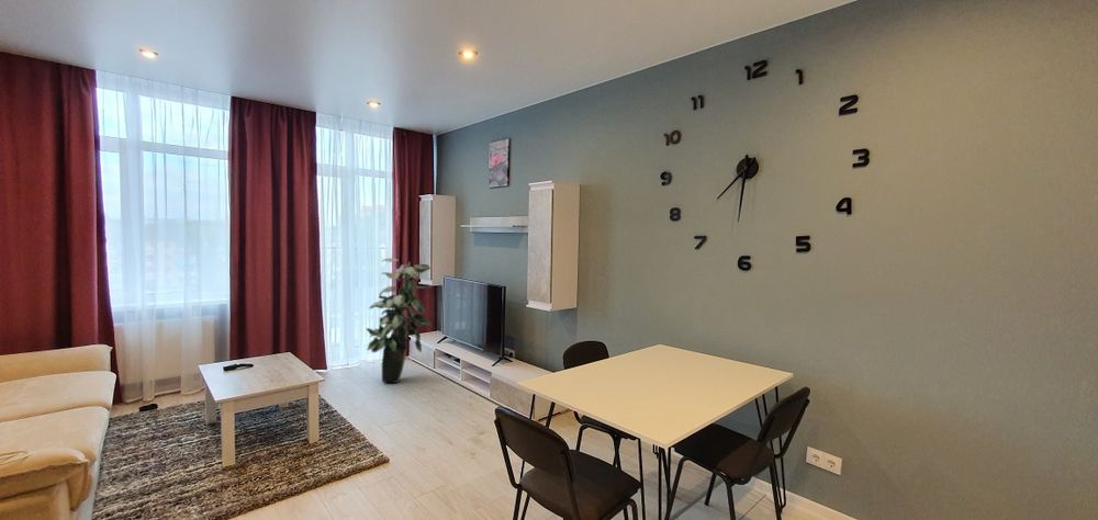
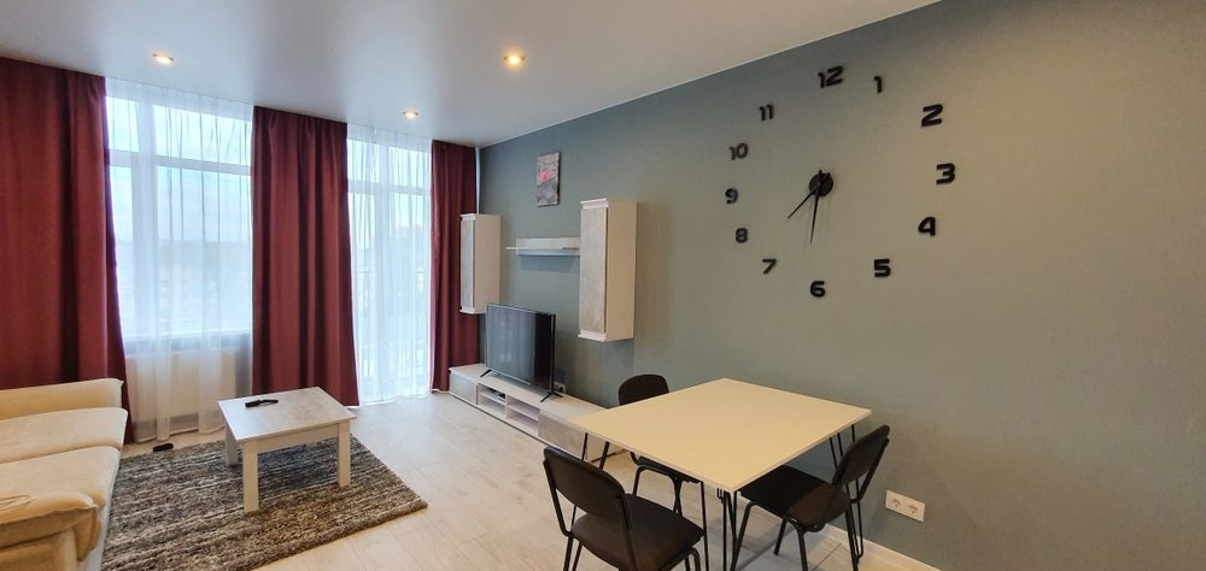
- indoor plant (397, 319)
